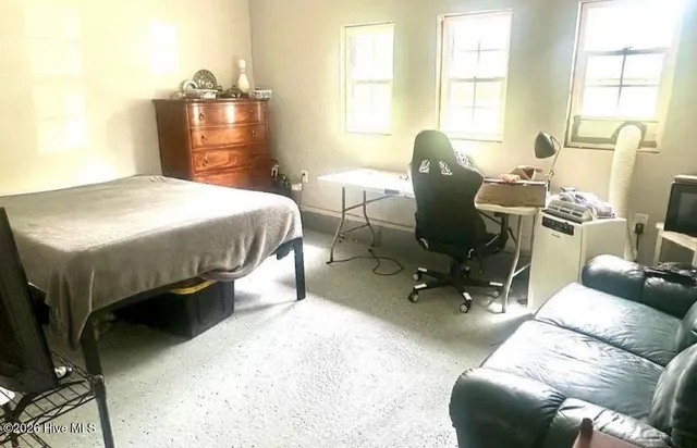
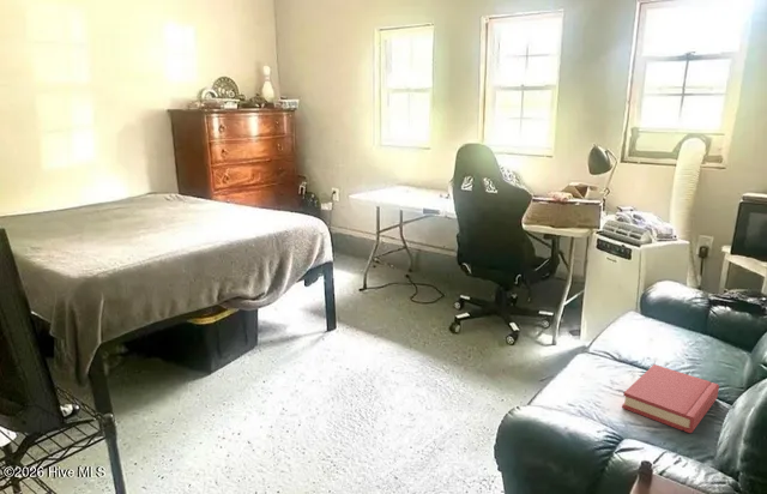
+ hardback book (671, 396)
